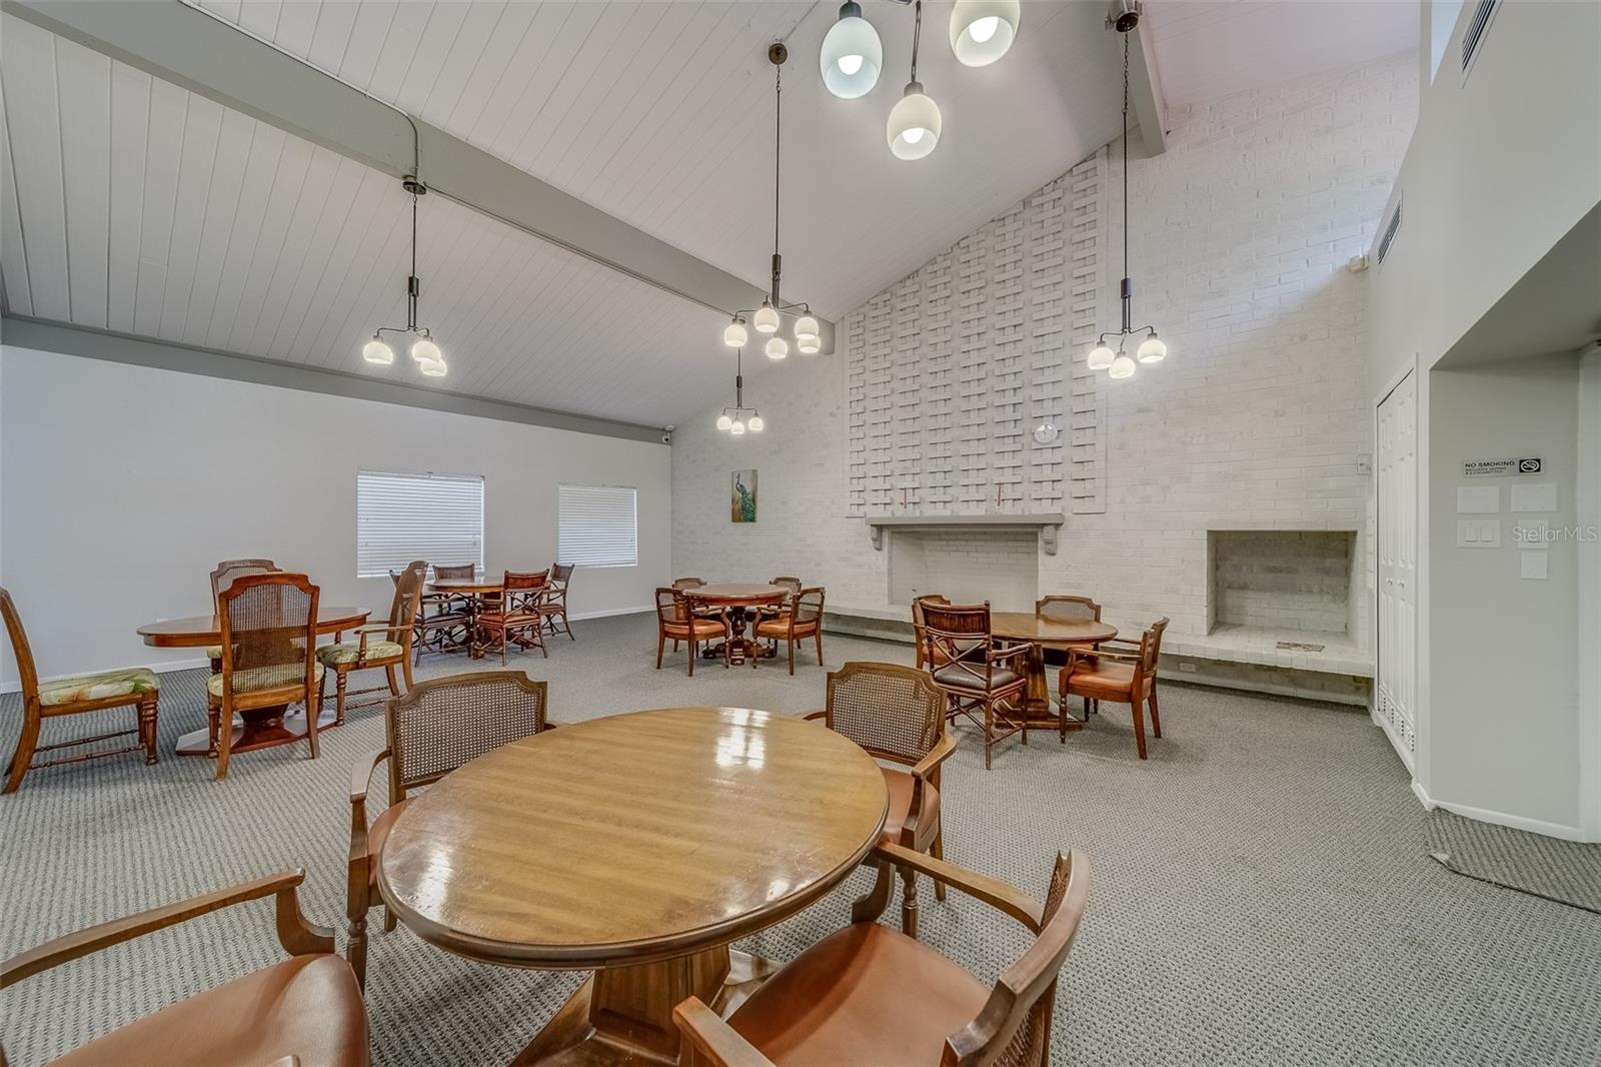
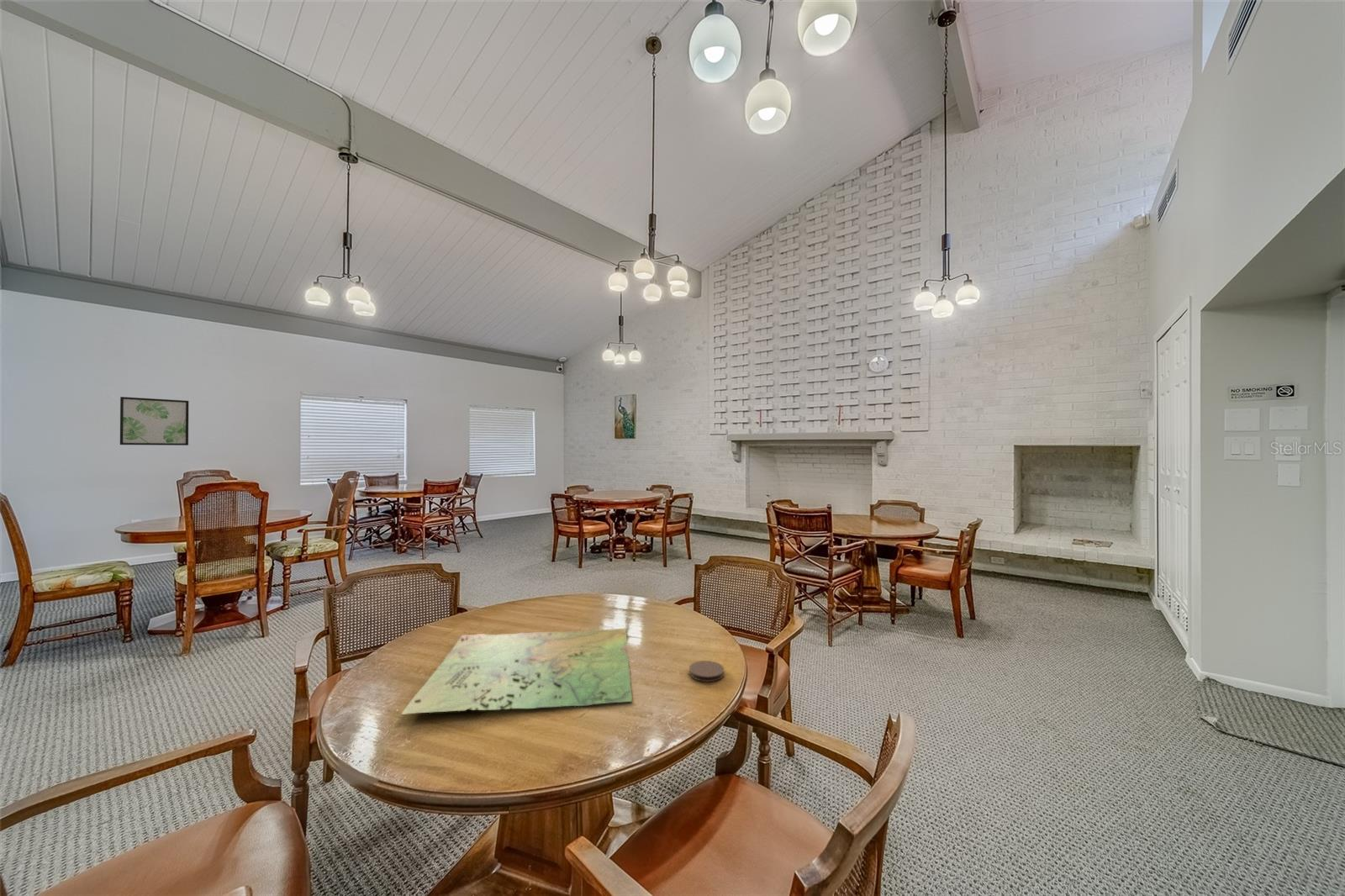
+ wall art (156, 422)
+ board game (535, 662)
+ coaster (706, 671)
